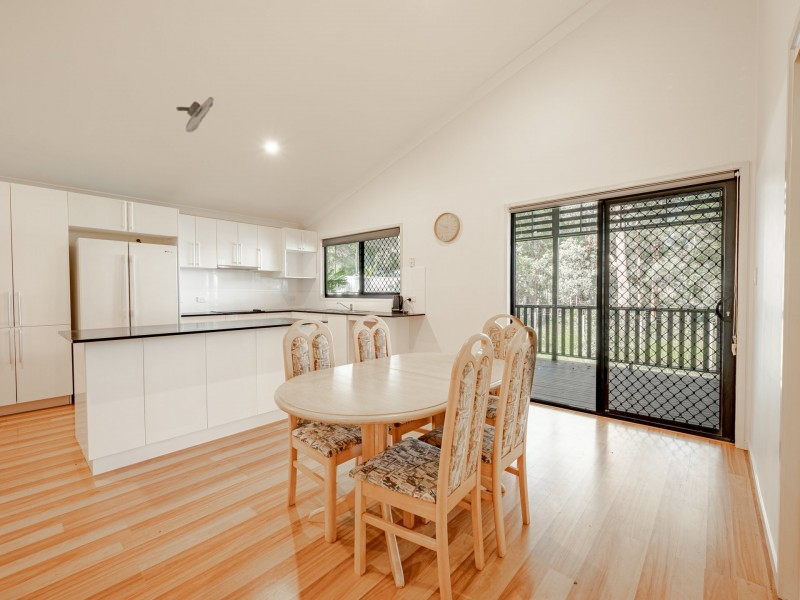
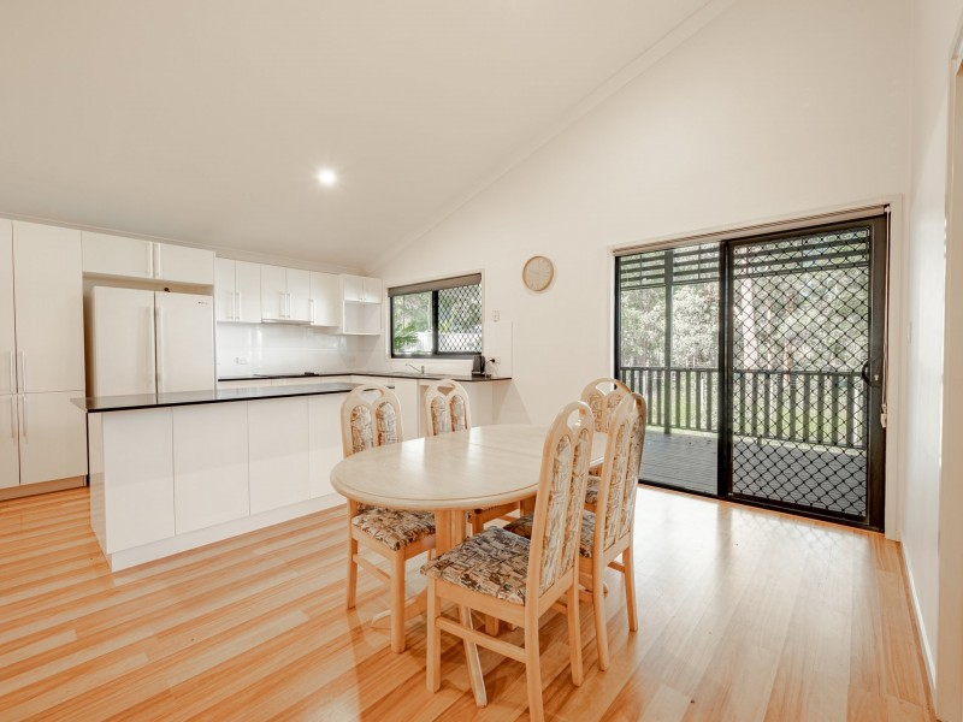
- ceiling light fixture (195, 114)
